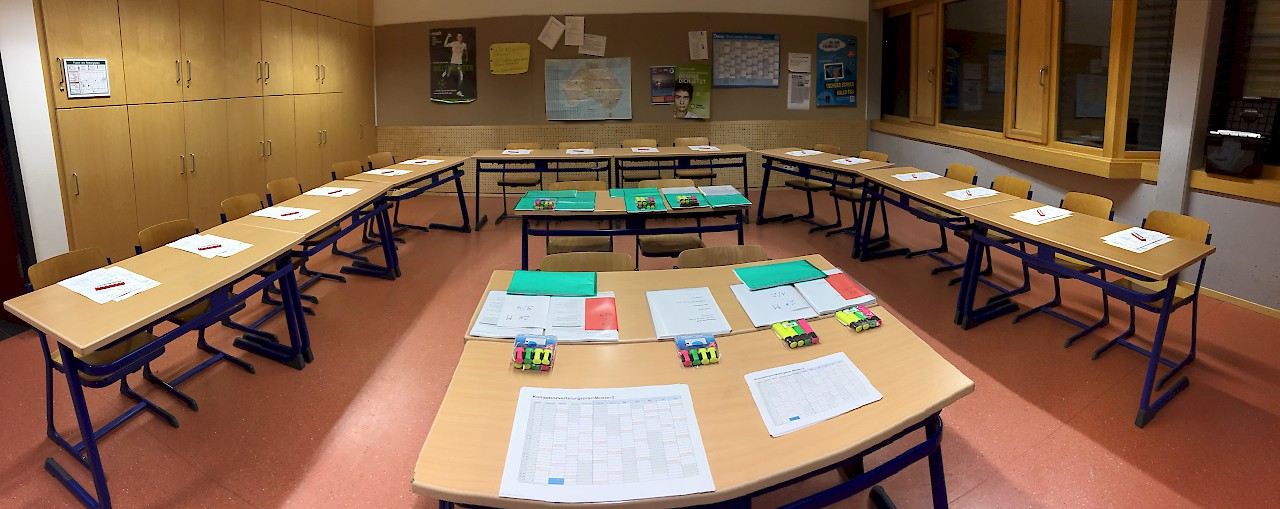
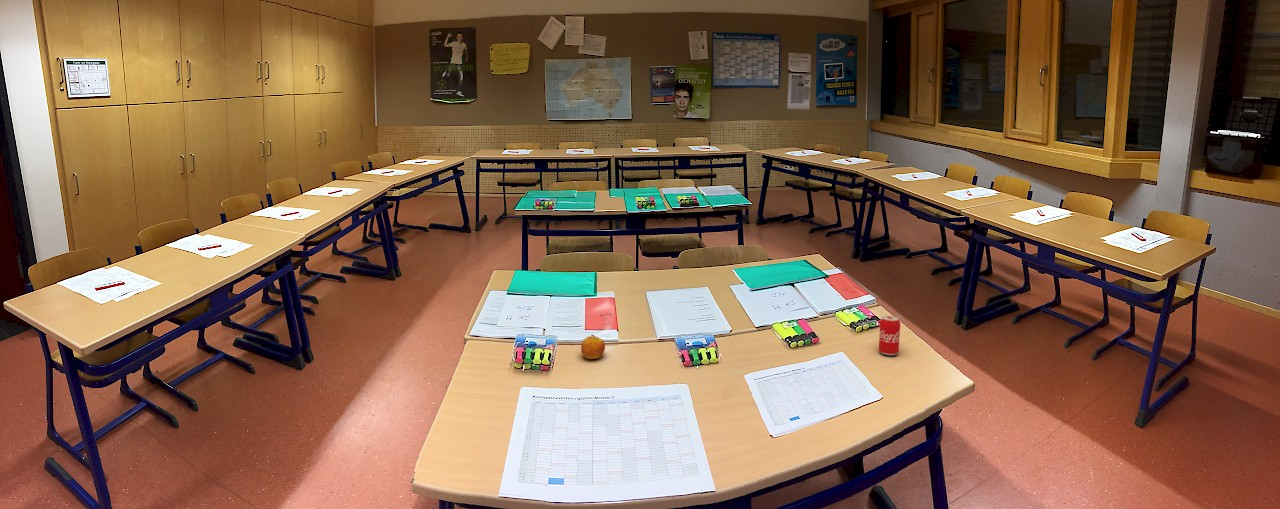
+ apple (593, 345)
+ beverage can (889, 335)
